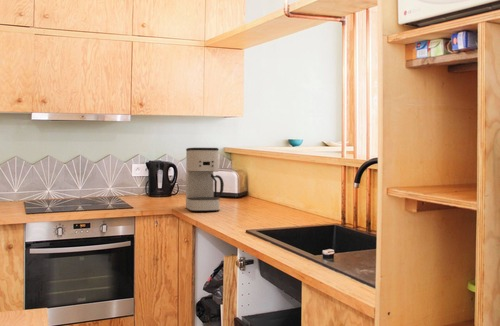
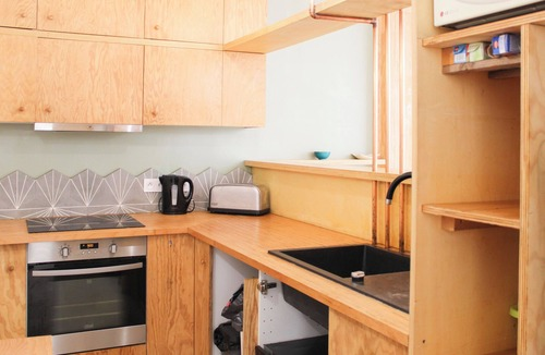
- coffee maker (205, 178)
